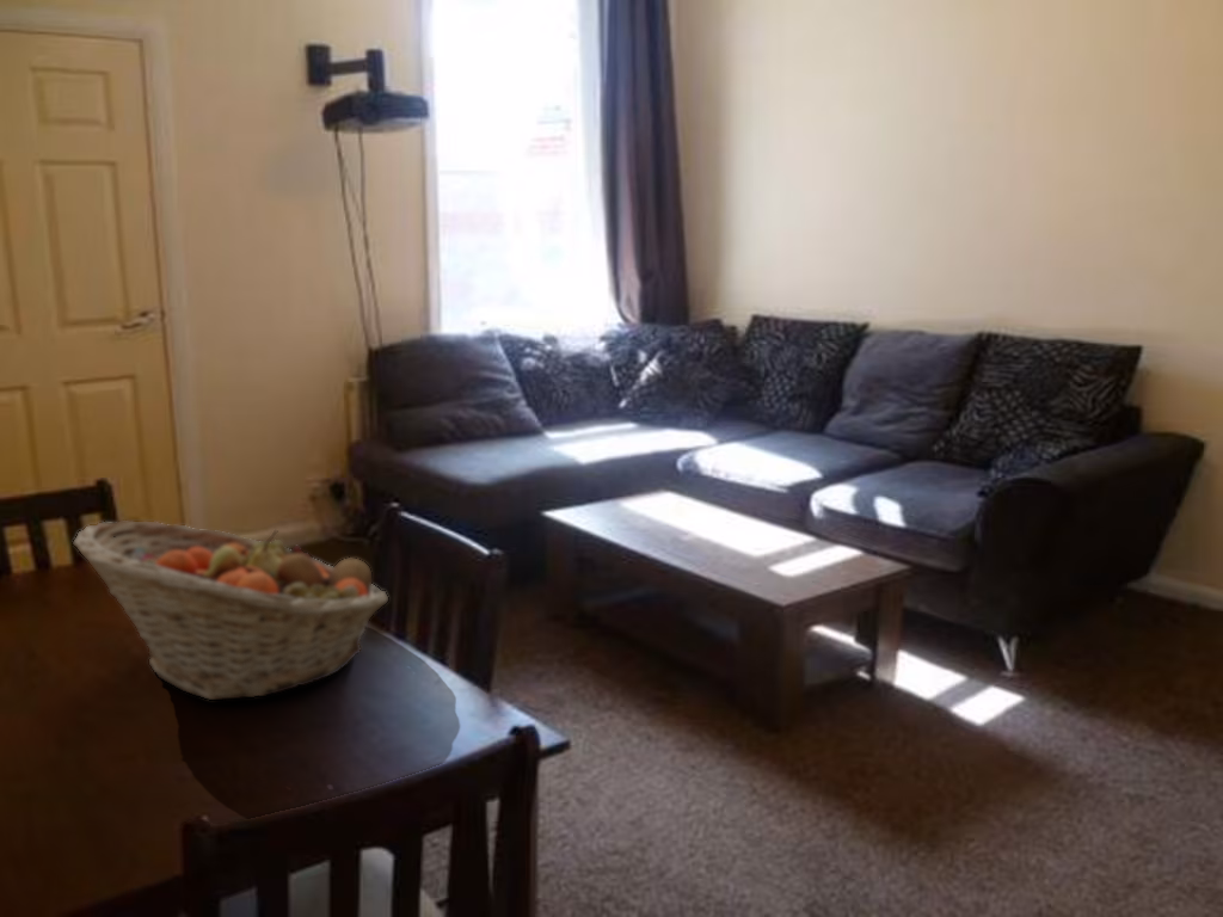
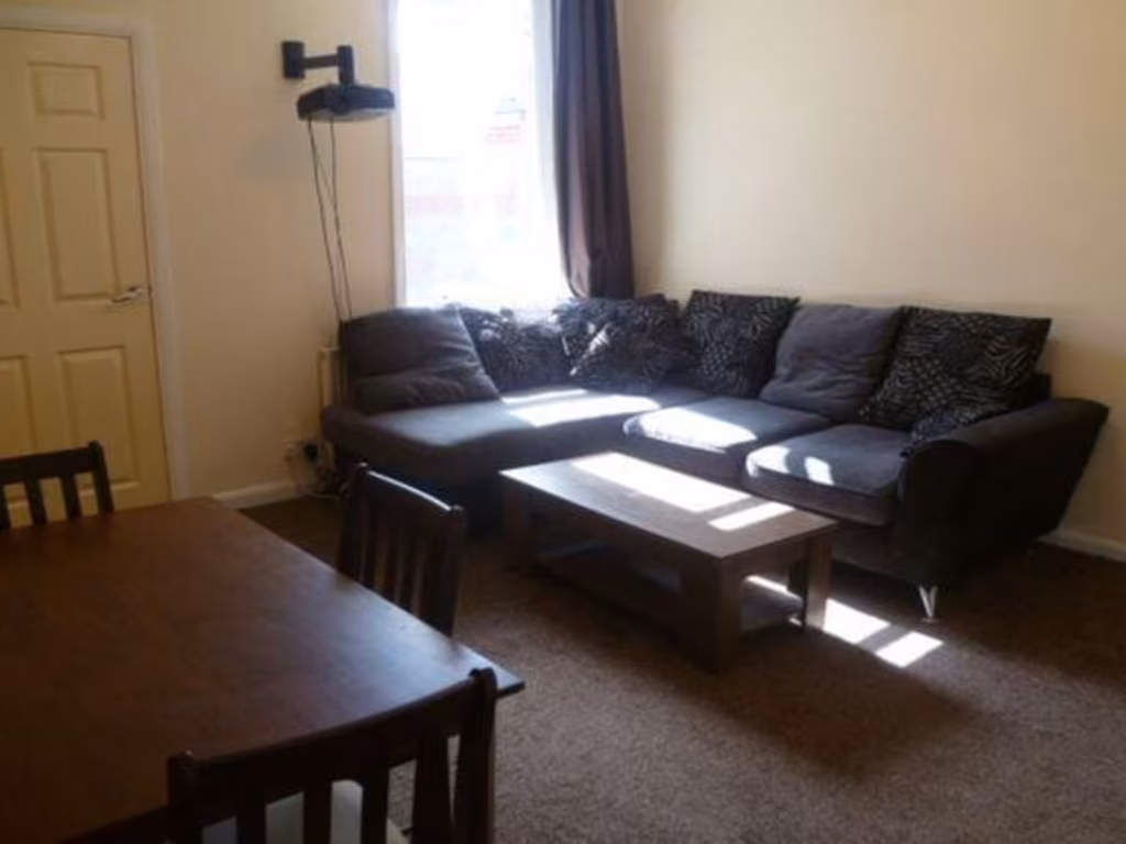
- fruit basket (235, 590)
